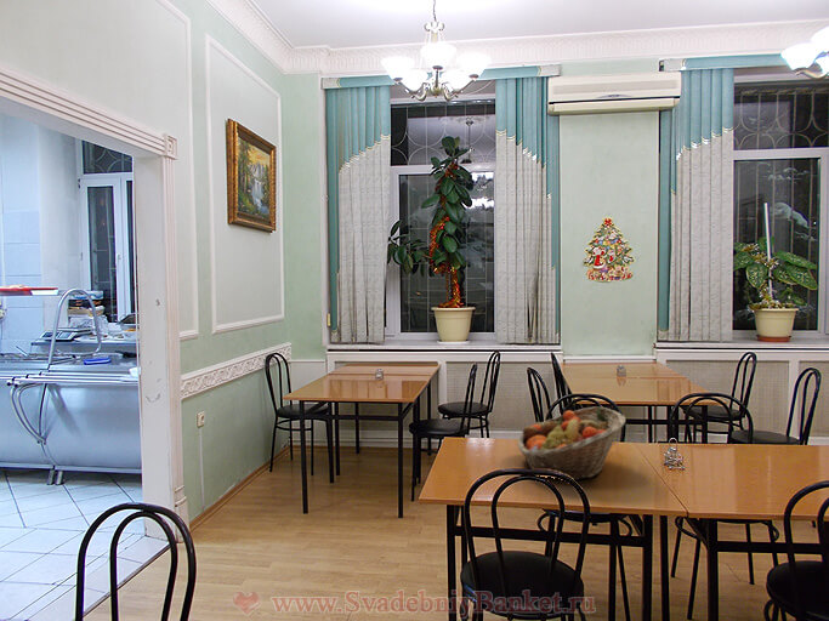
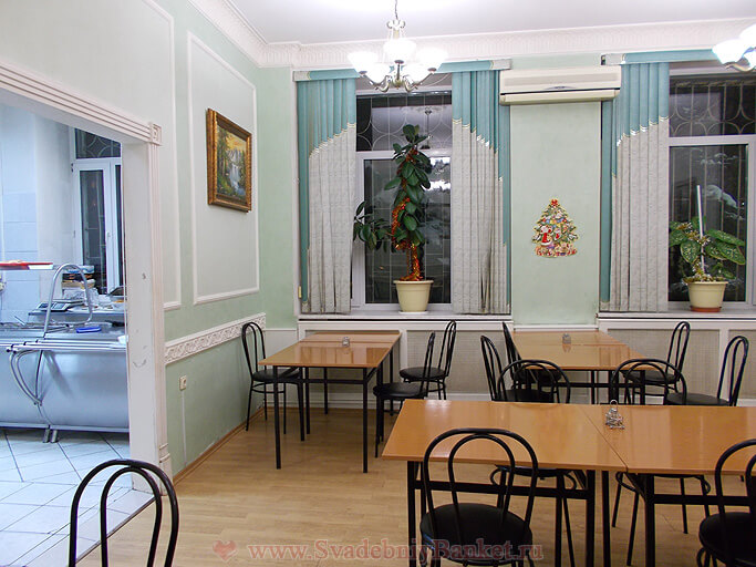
- fruit basket (569, 439)
